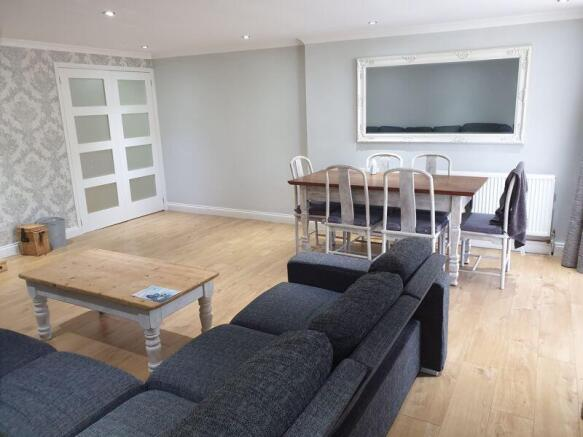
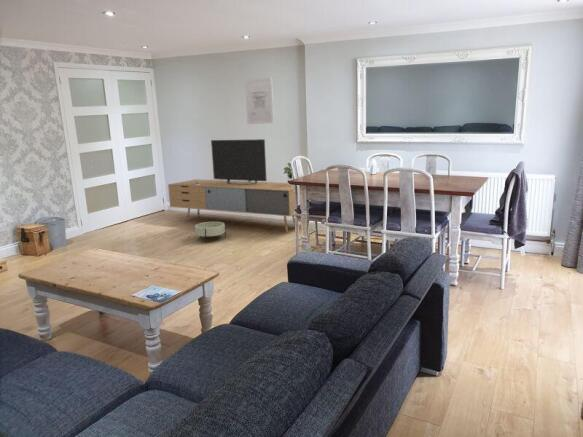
+ wall art (259, 101)
+ media console (237, 182)
+ planter (209, 231)
